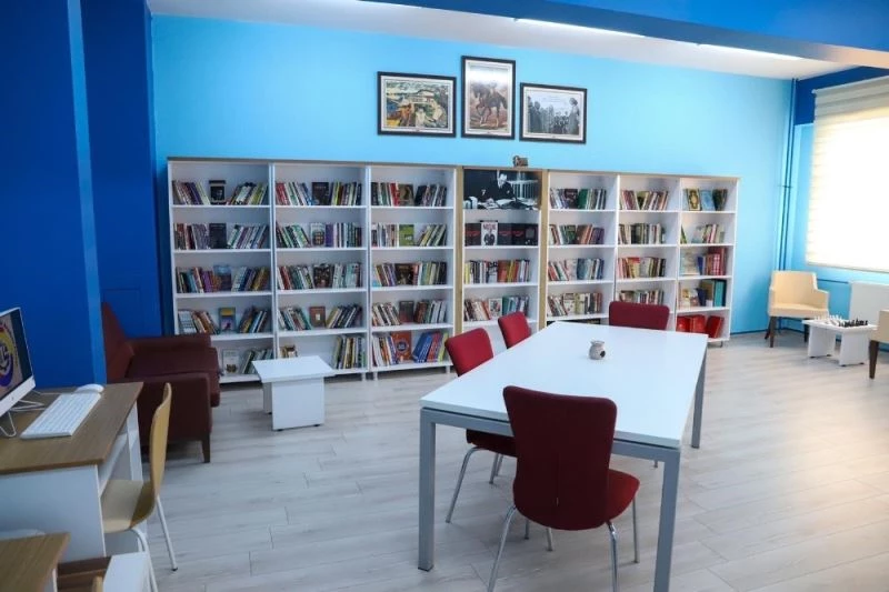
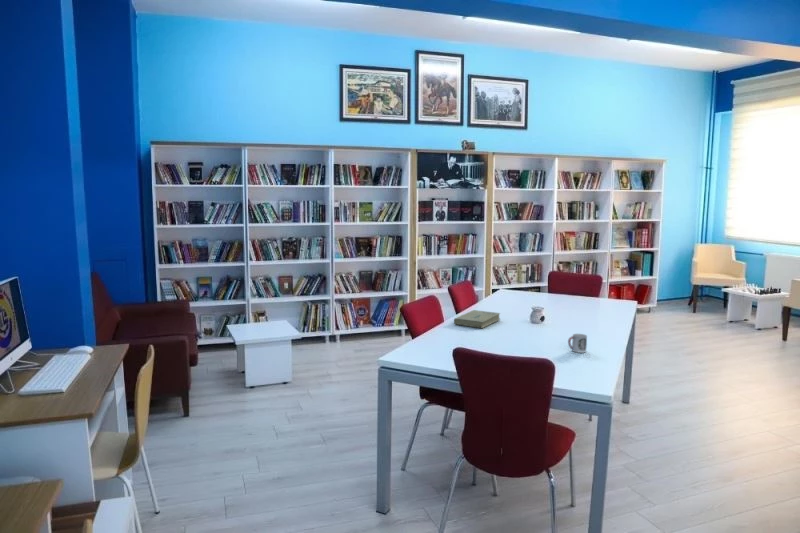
+ book (477, 318)
+ cup (576, 343)
